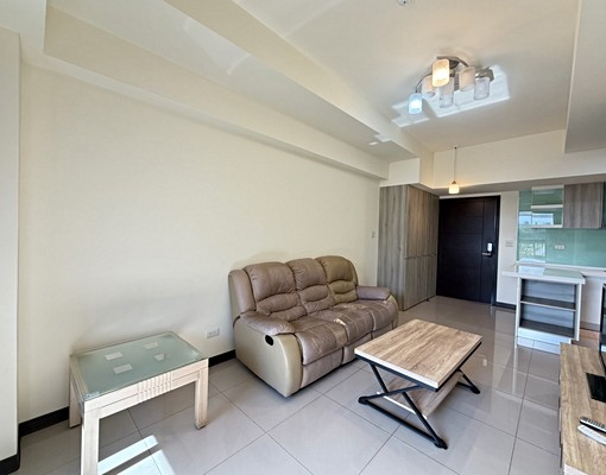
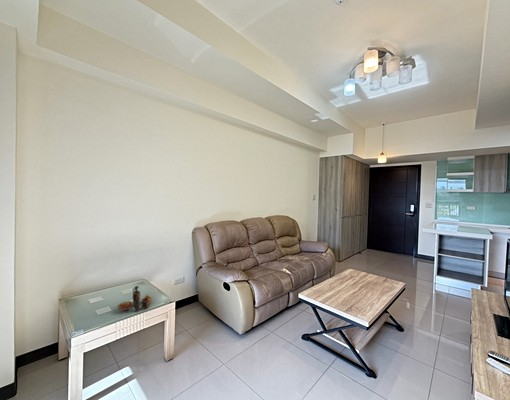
+ vase (136, 298)
